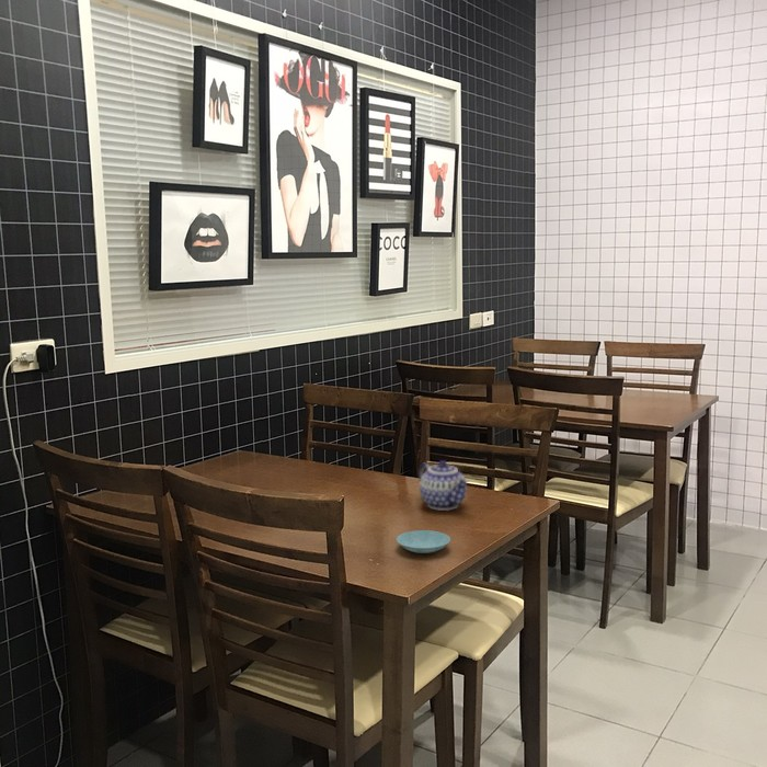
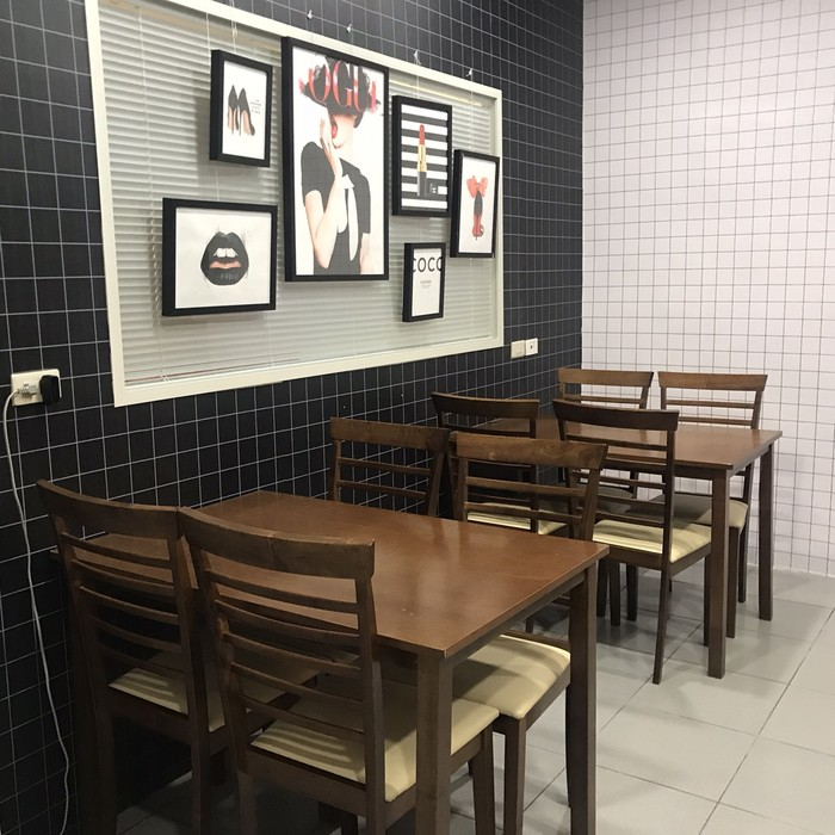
- teapot (443, 483)
- saucer (423, 543)
